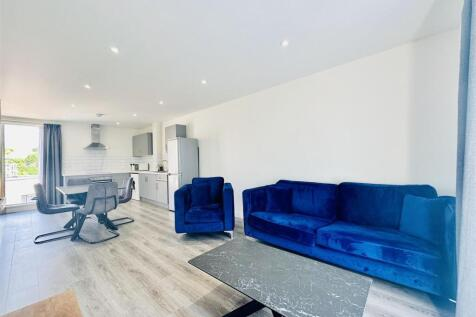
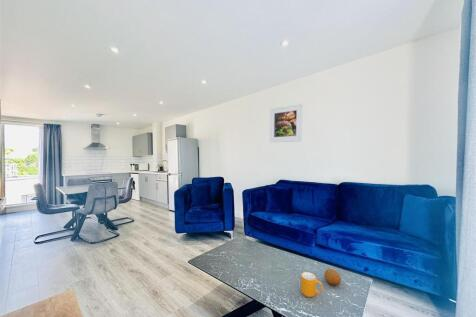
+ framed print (285, 124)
+ mug (311, 285)
+ fruit (332, 277)
